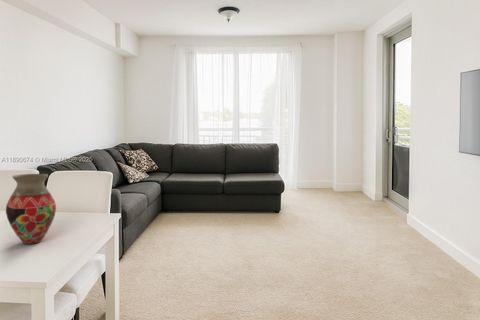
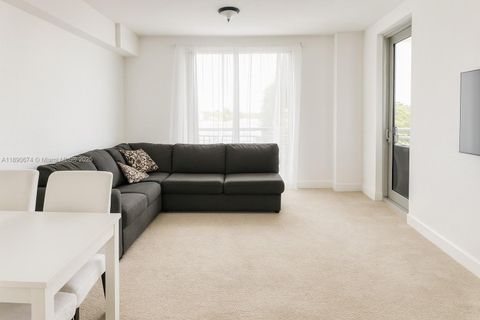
- vase (31, 208)
